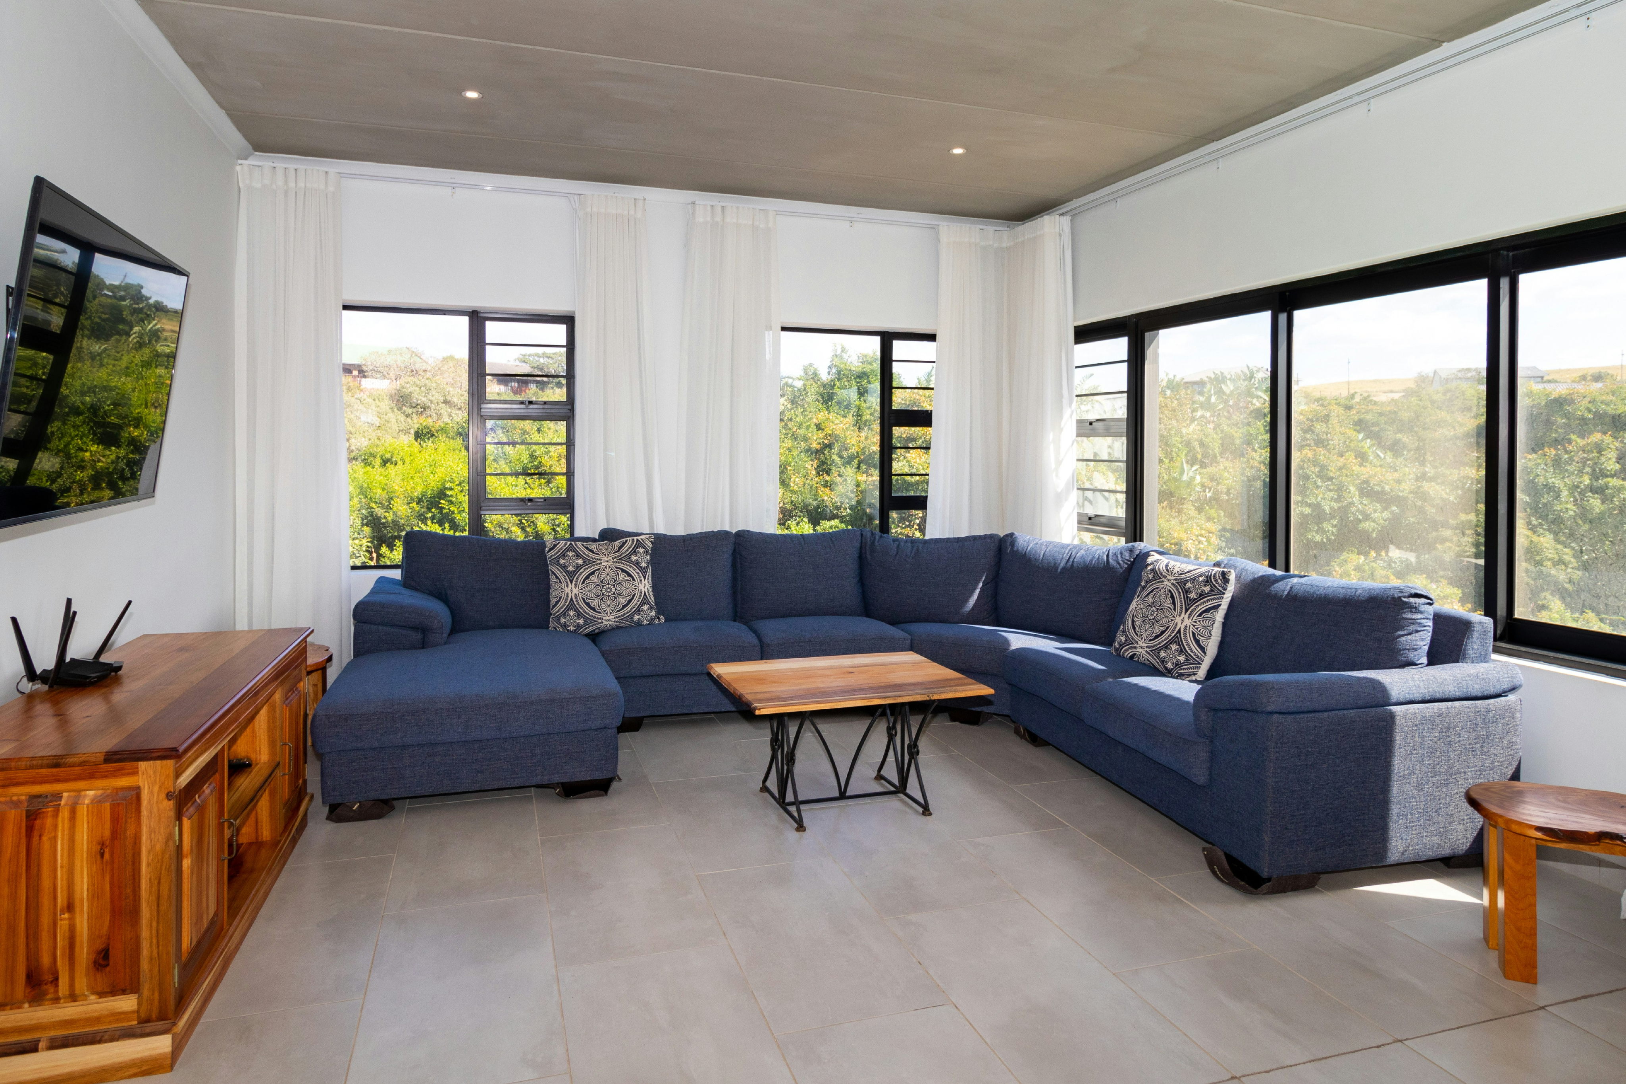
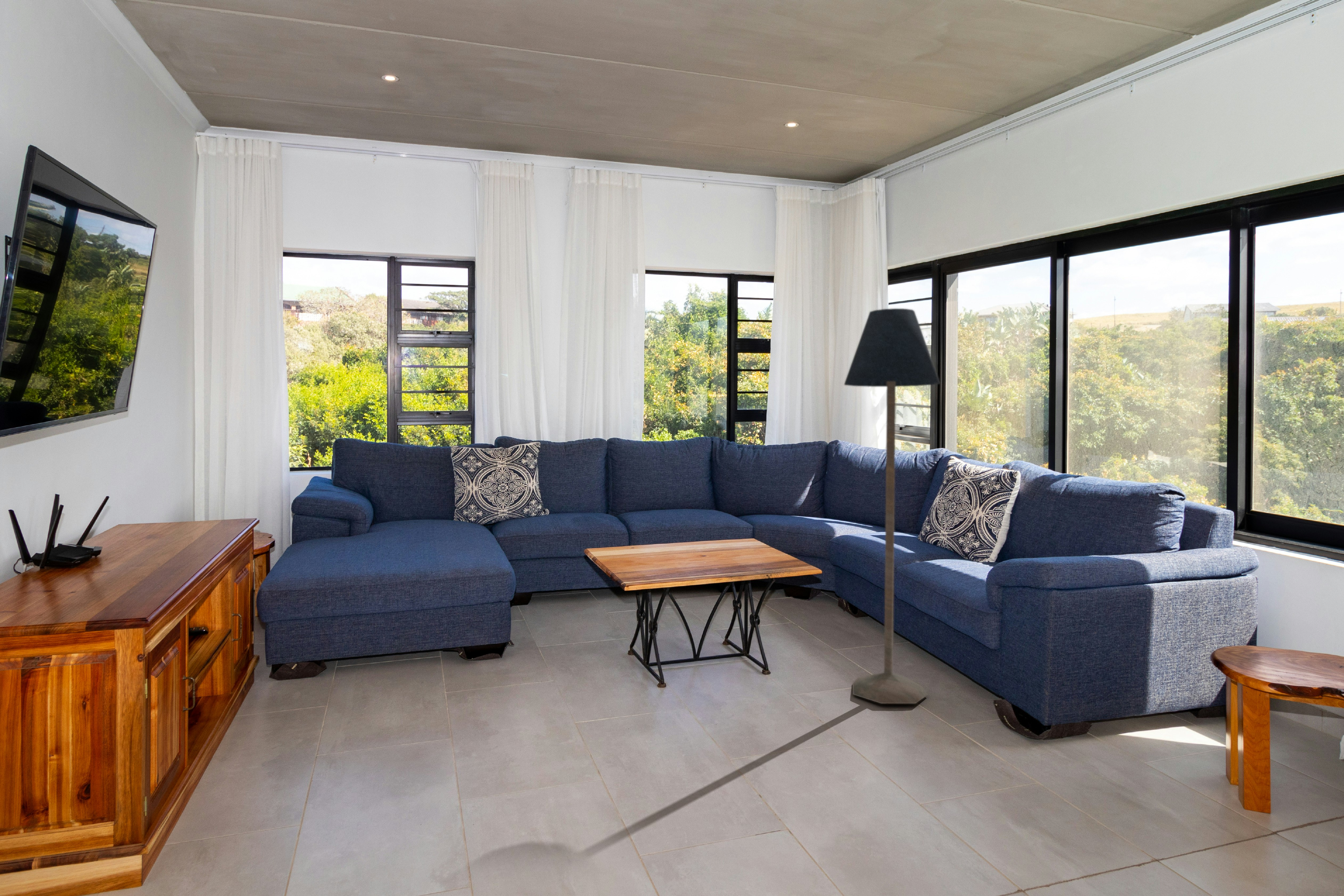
+ floor lamp (891, 502)
